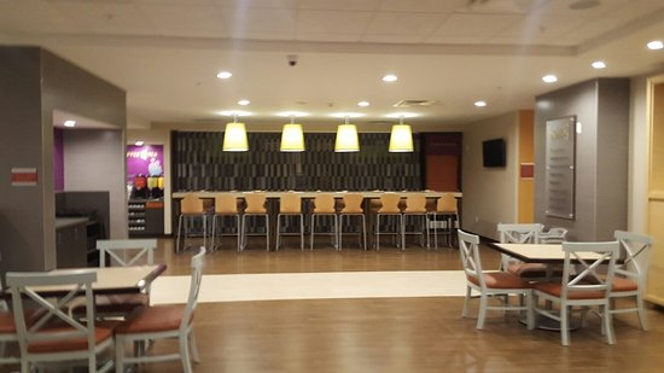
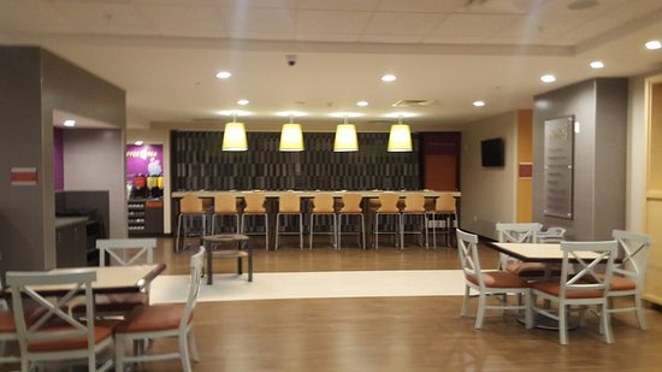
+ side table (225, 256)
